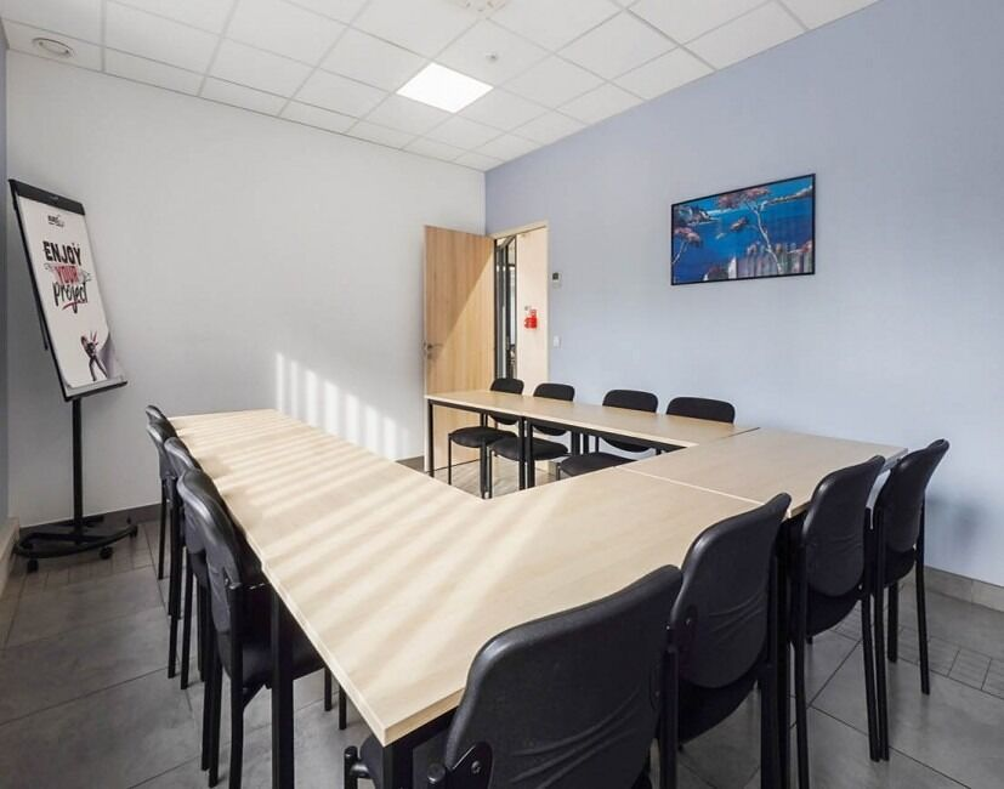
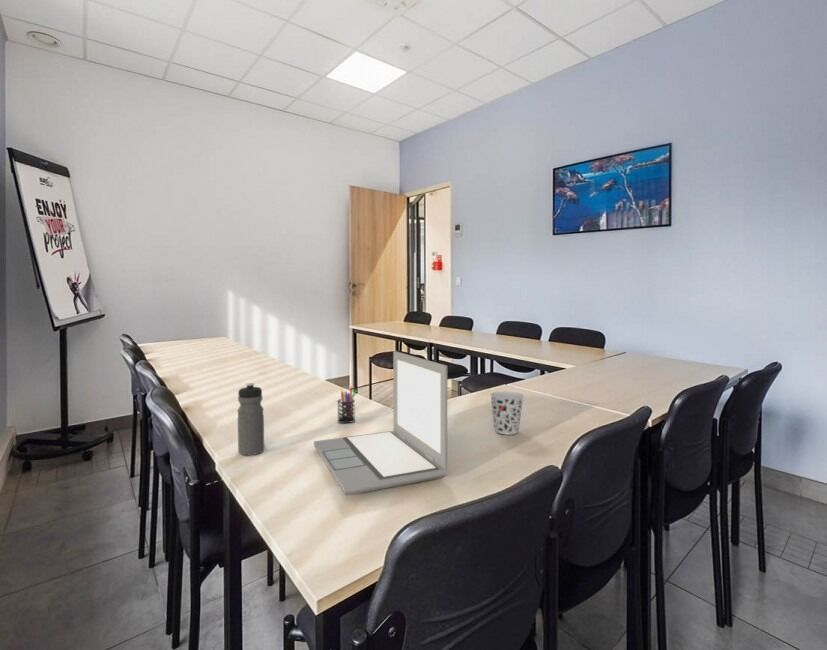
+ laptop (394, 411)
+ water bottle (250, 417)
+ pen holder (348, 403)
+ cup (506, 413)
